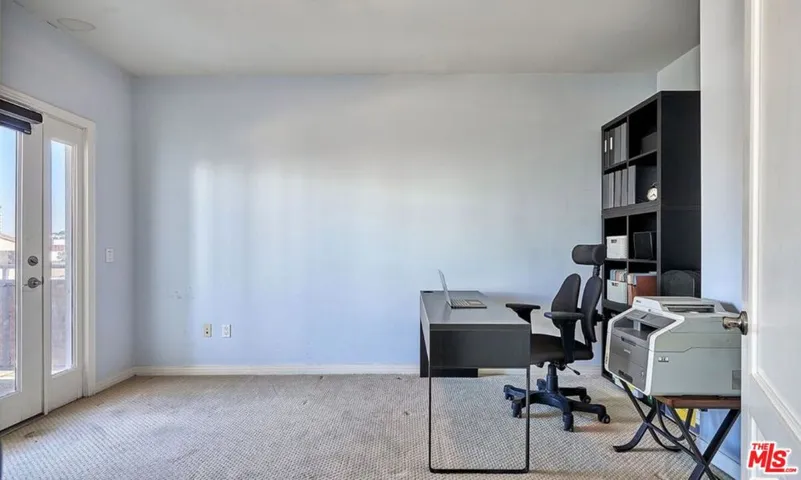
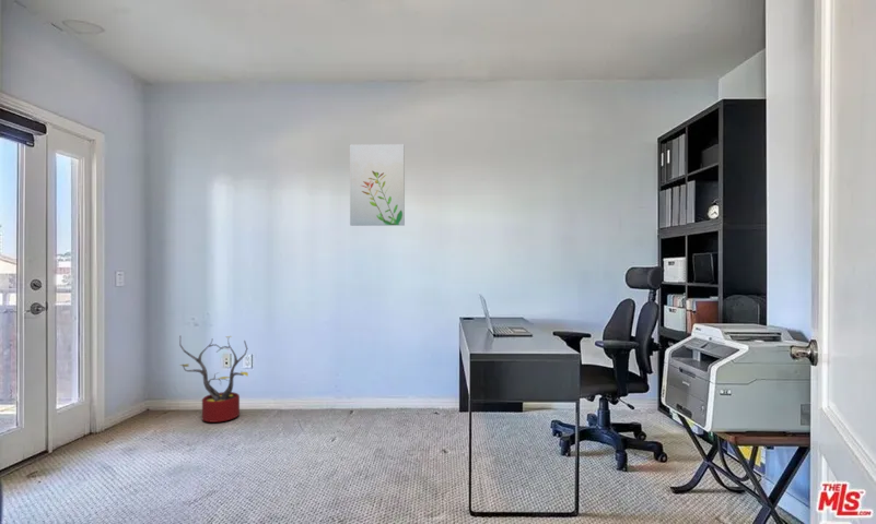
+ wall art (376, 184)
+ decorative plant (213, 378)
